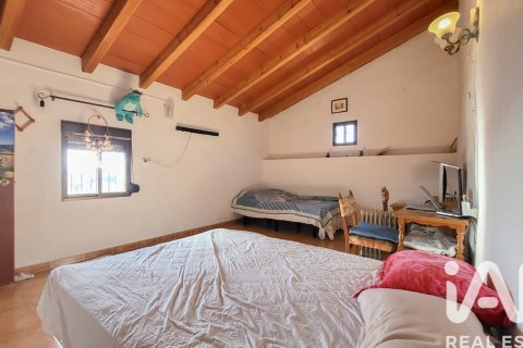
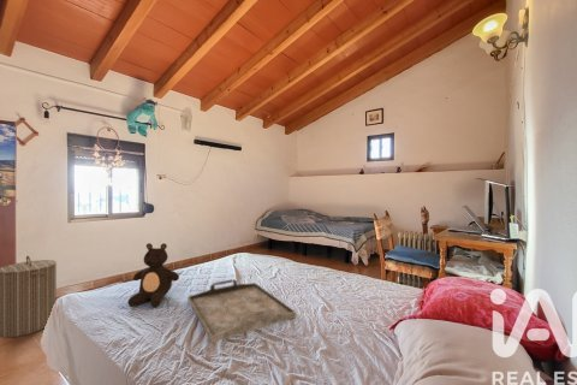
+ serving tray (238, 301)
+ laundry hamper (28, 291)
+ teddy bear (151, 272)
